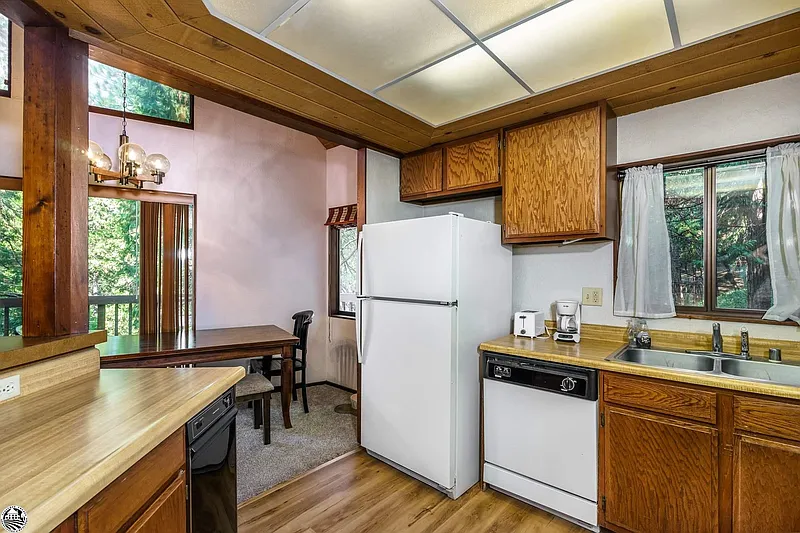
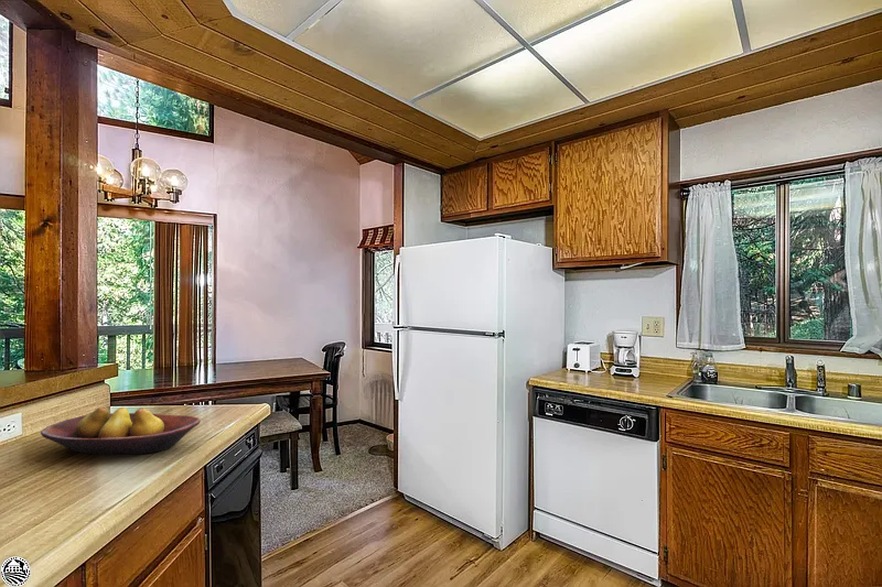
+ fruit bowl (123, 426)
